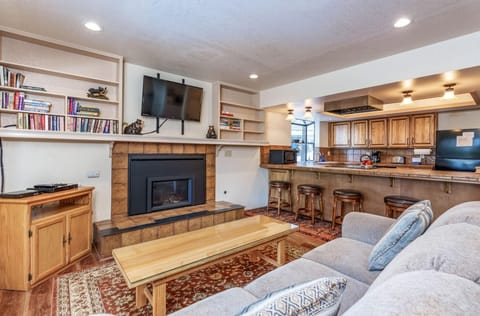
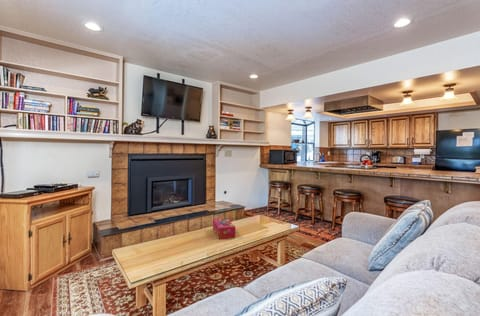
+ tissue box (223, 228)
